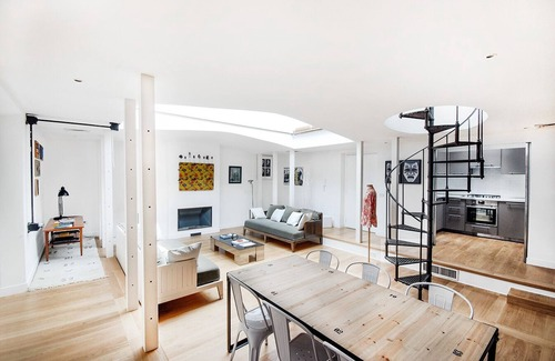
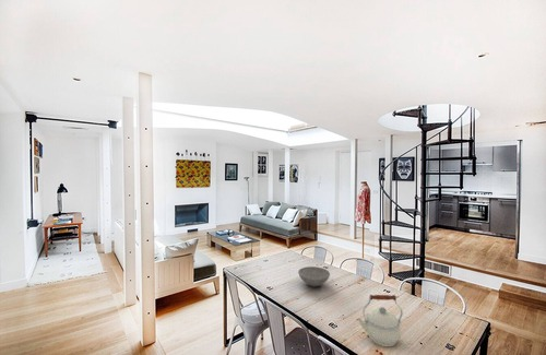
+ kettle (379, 316)
+ bowl (313, 277)
